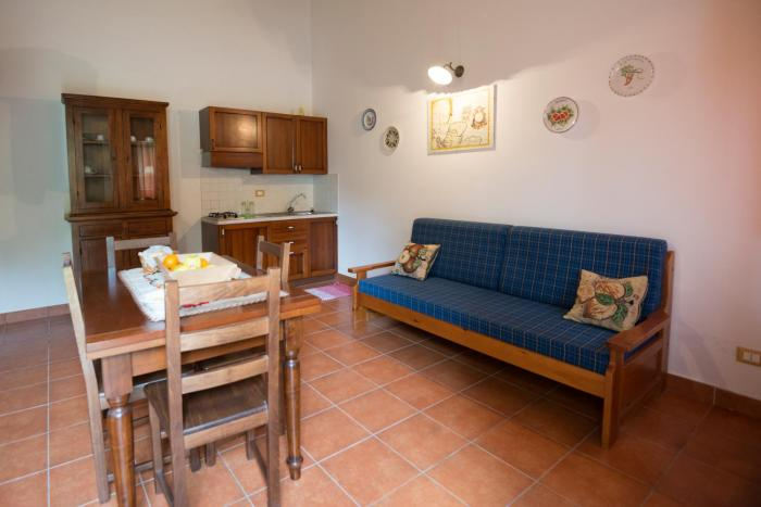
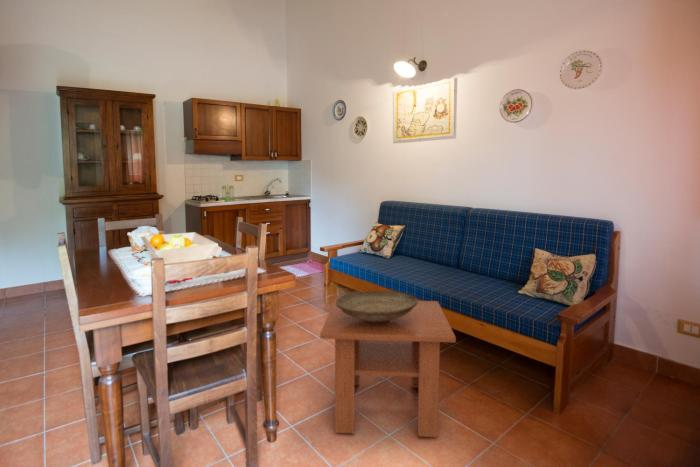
+ decorative bowl (376, 309)
+ coffee table (385, 362)
